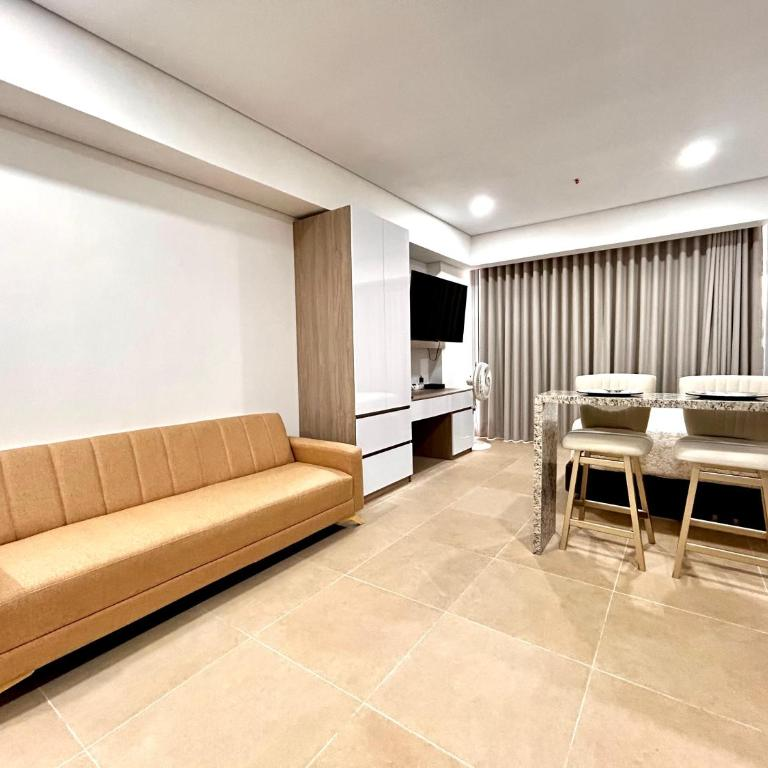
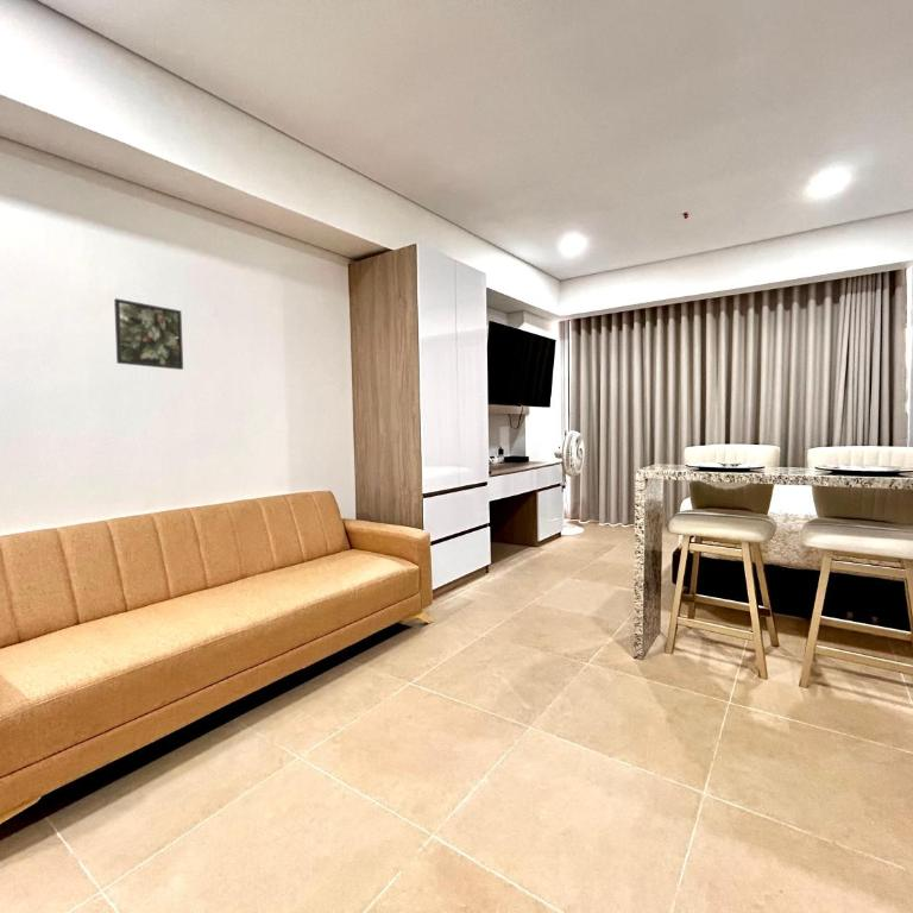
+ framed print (150, 335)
